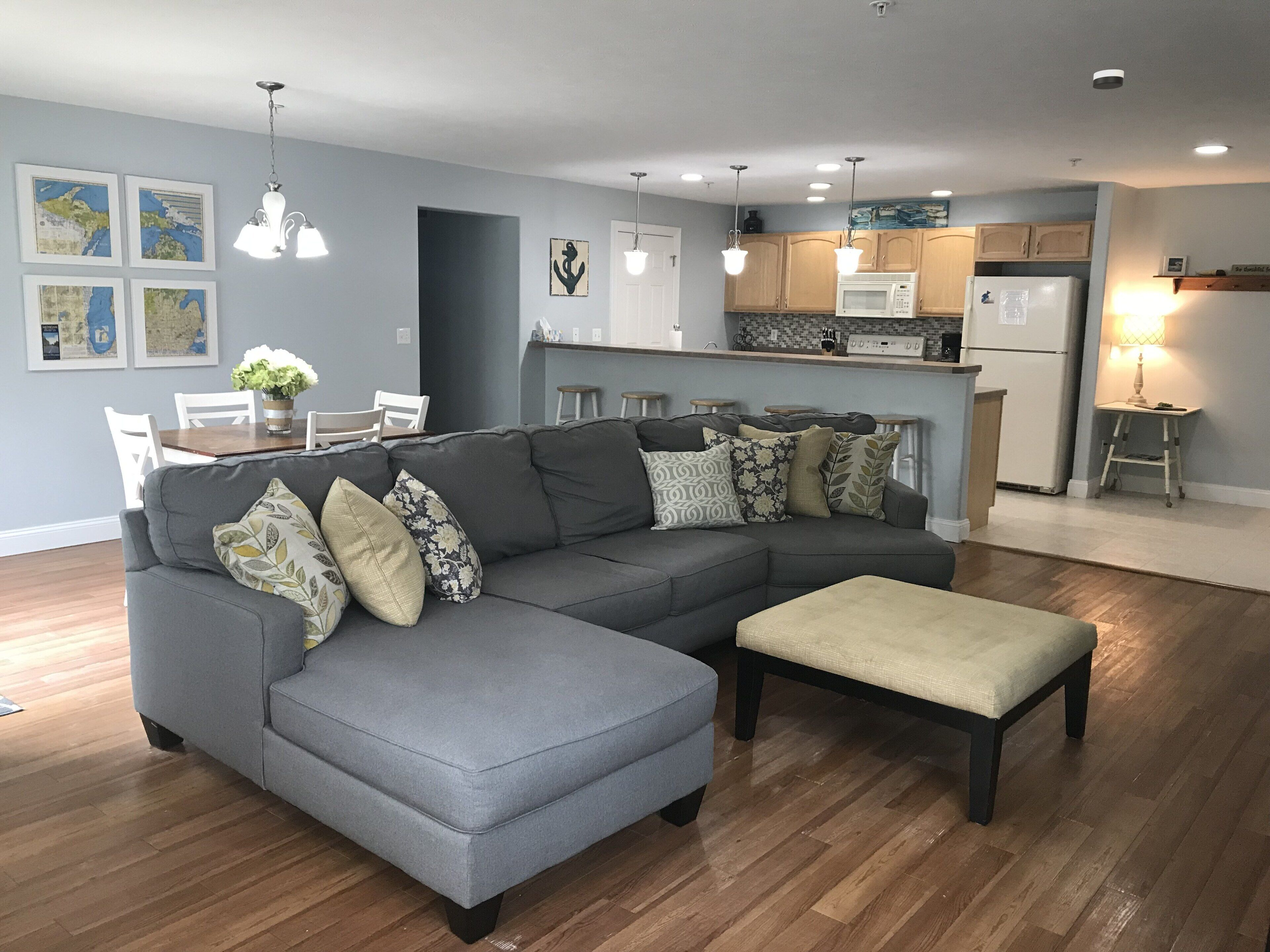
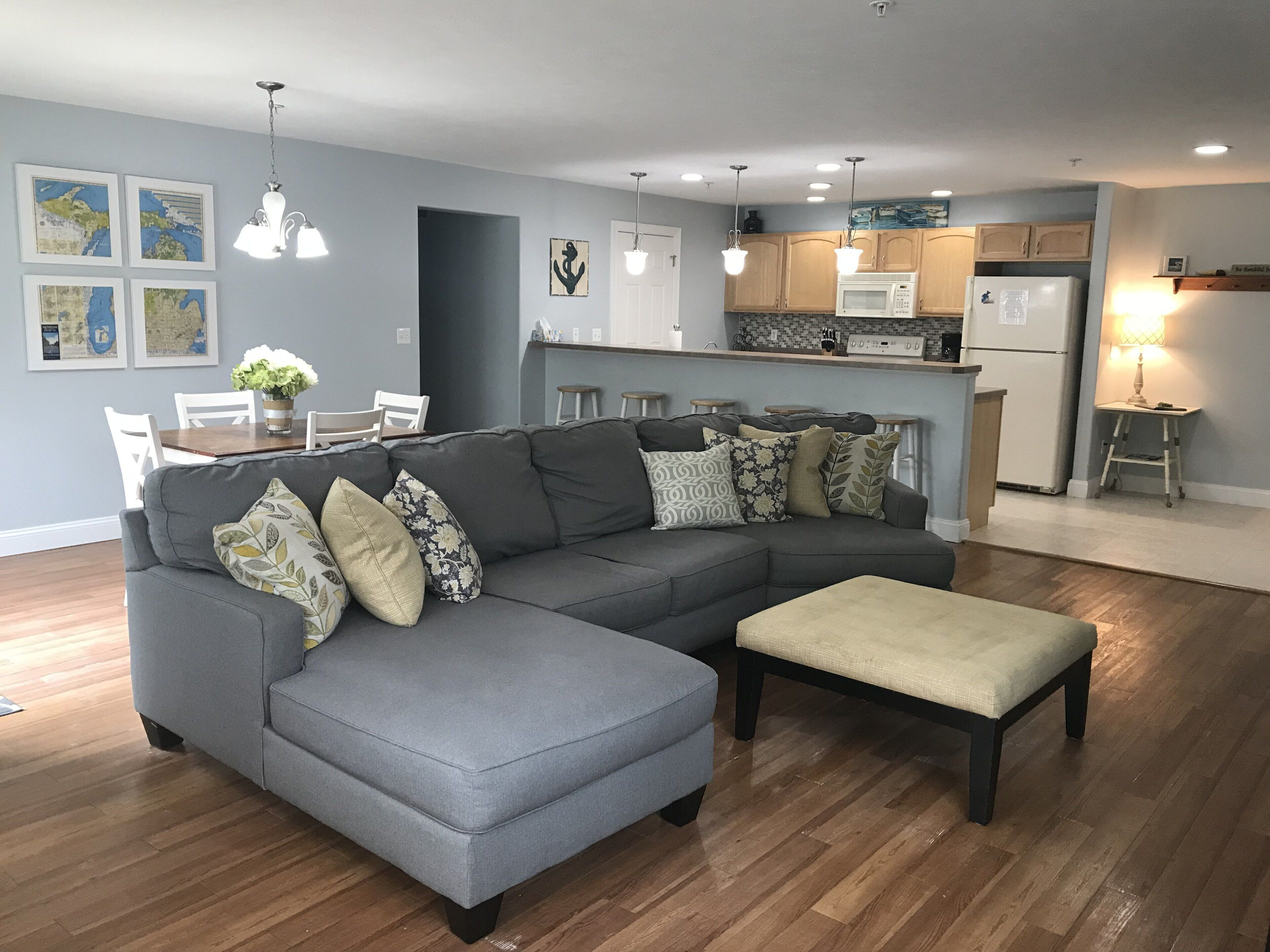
- smoke detector (1108, 79)
